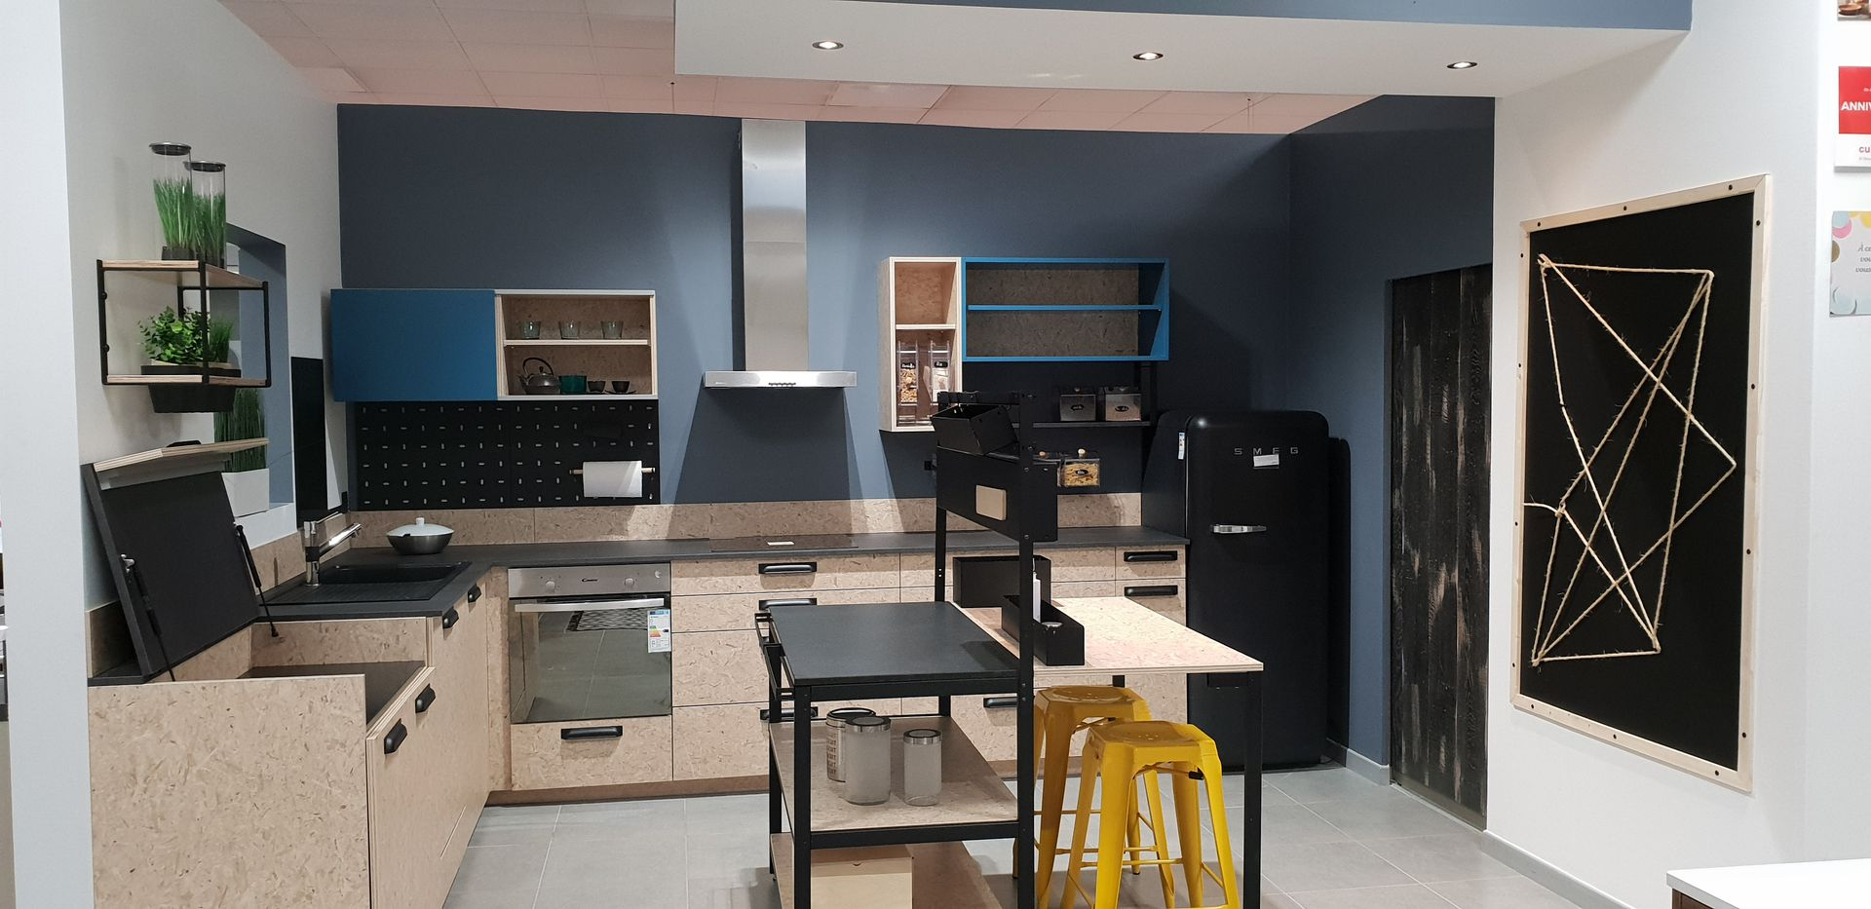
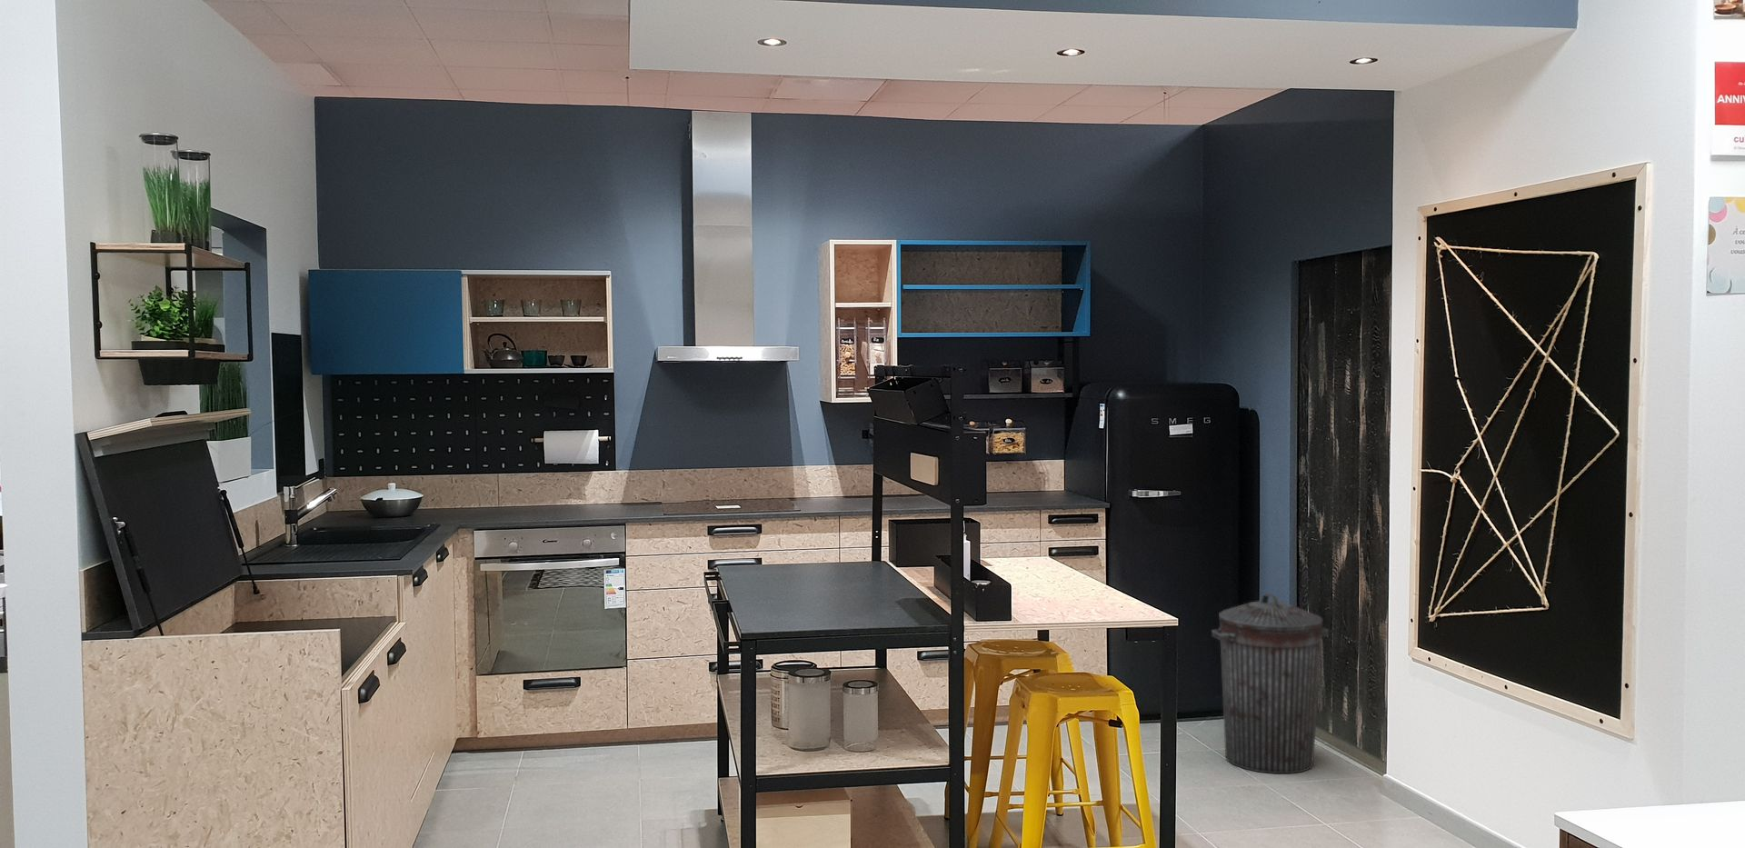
+ trash can (1269, 678)
